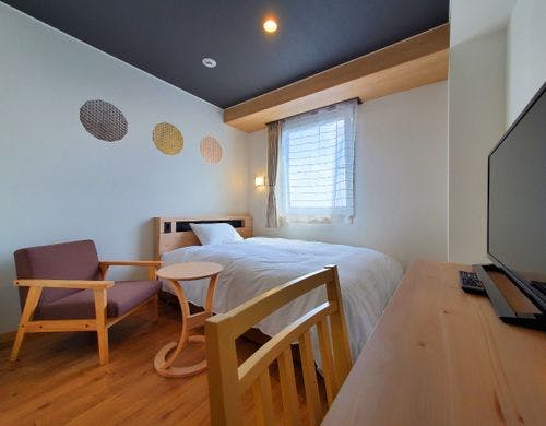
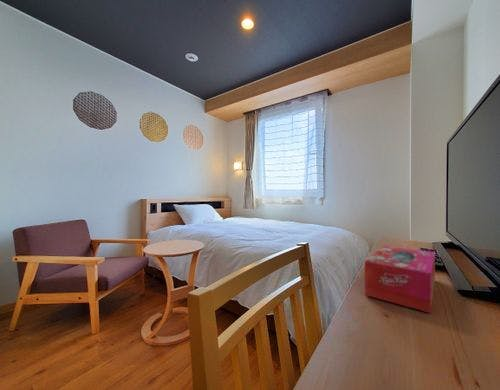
+ tissue box (402, 271)
